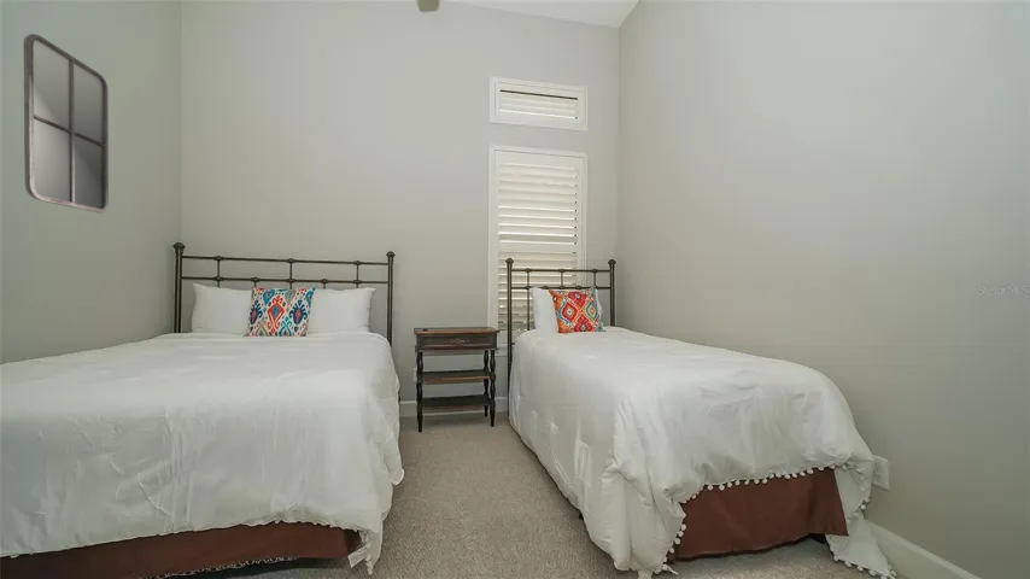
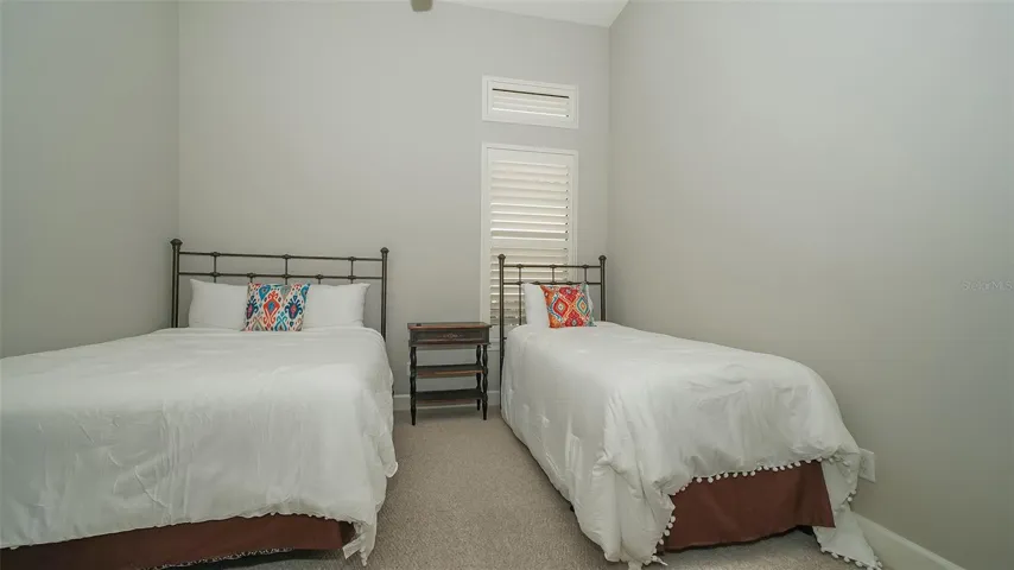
- home mirror (70, 131)
